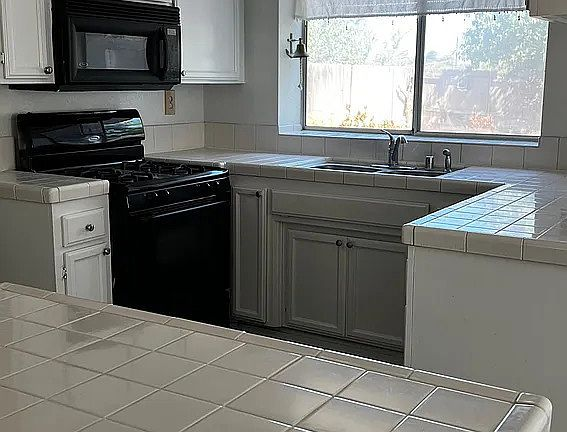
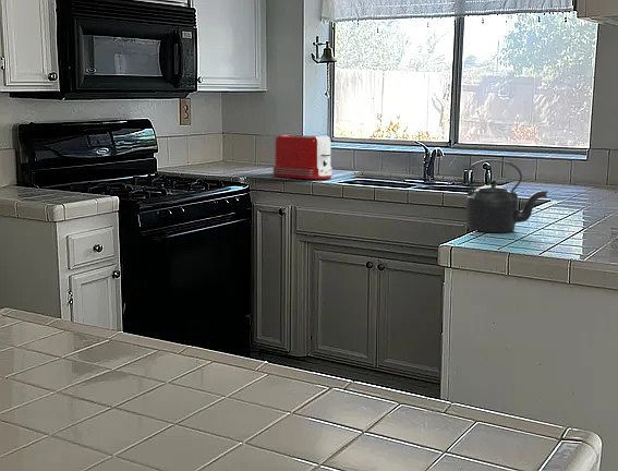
+ toaster (302, 156)
+ kettle (506, 195)
